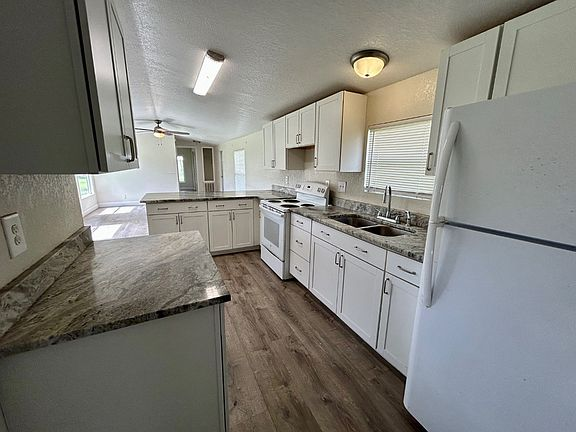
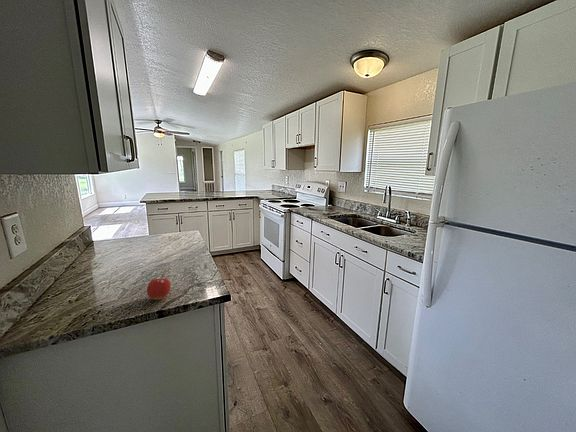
+ fruit (158, 287)
